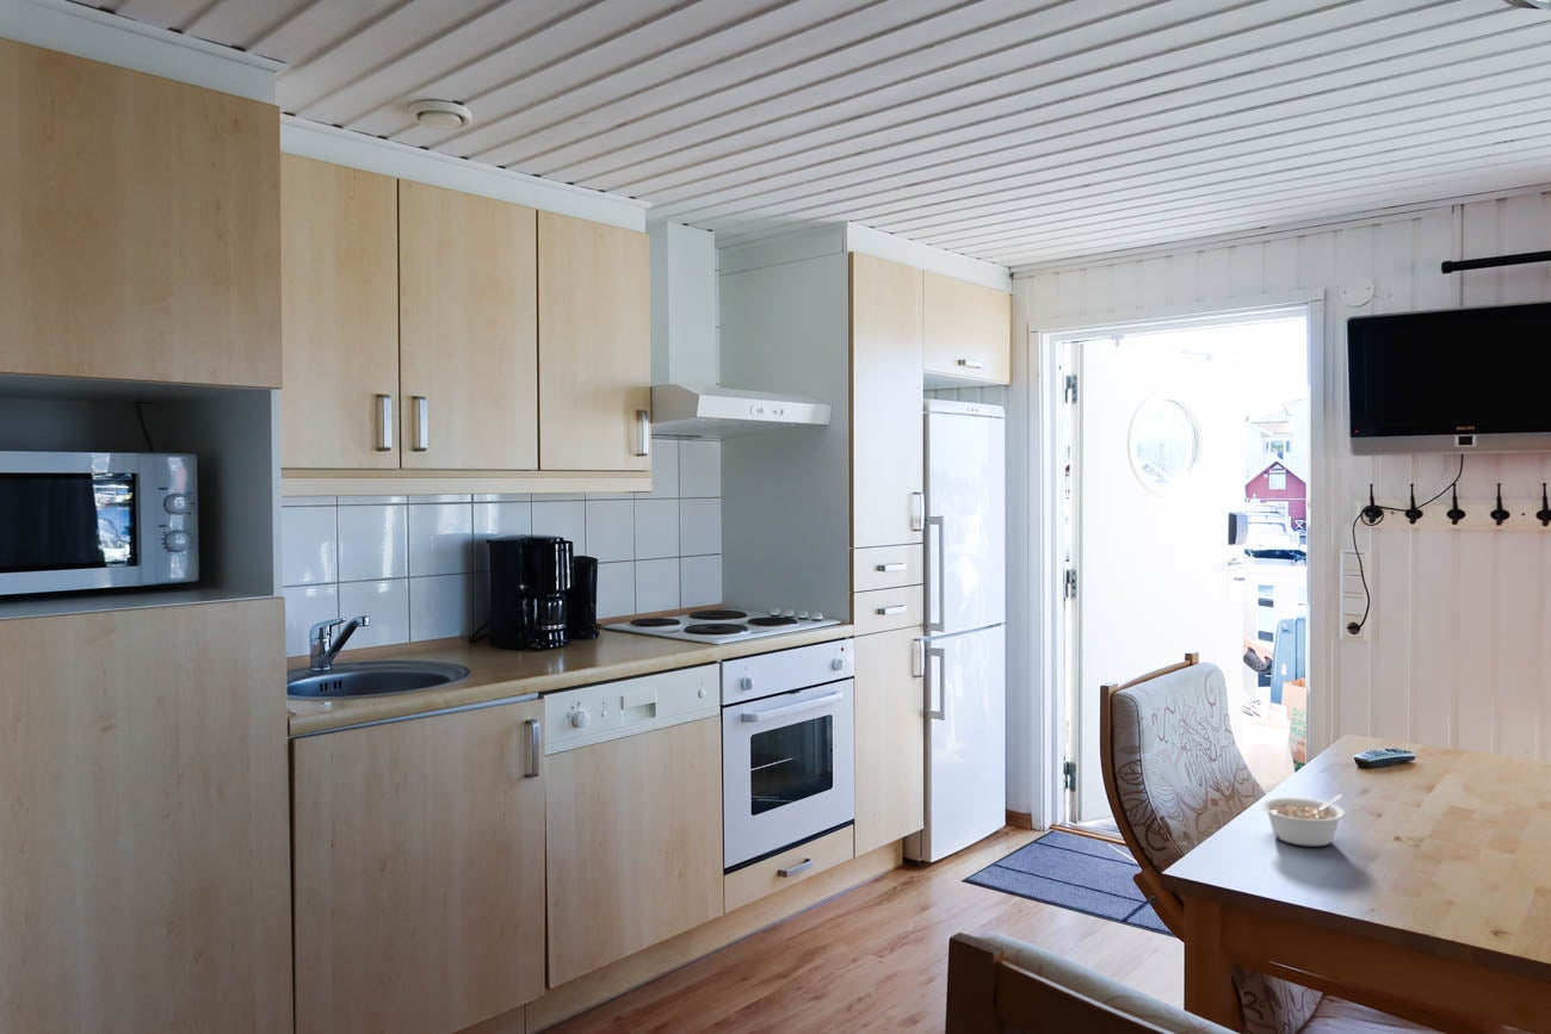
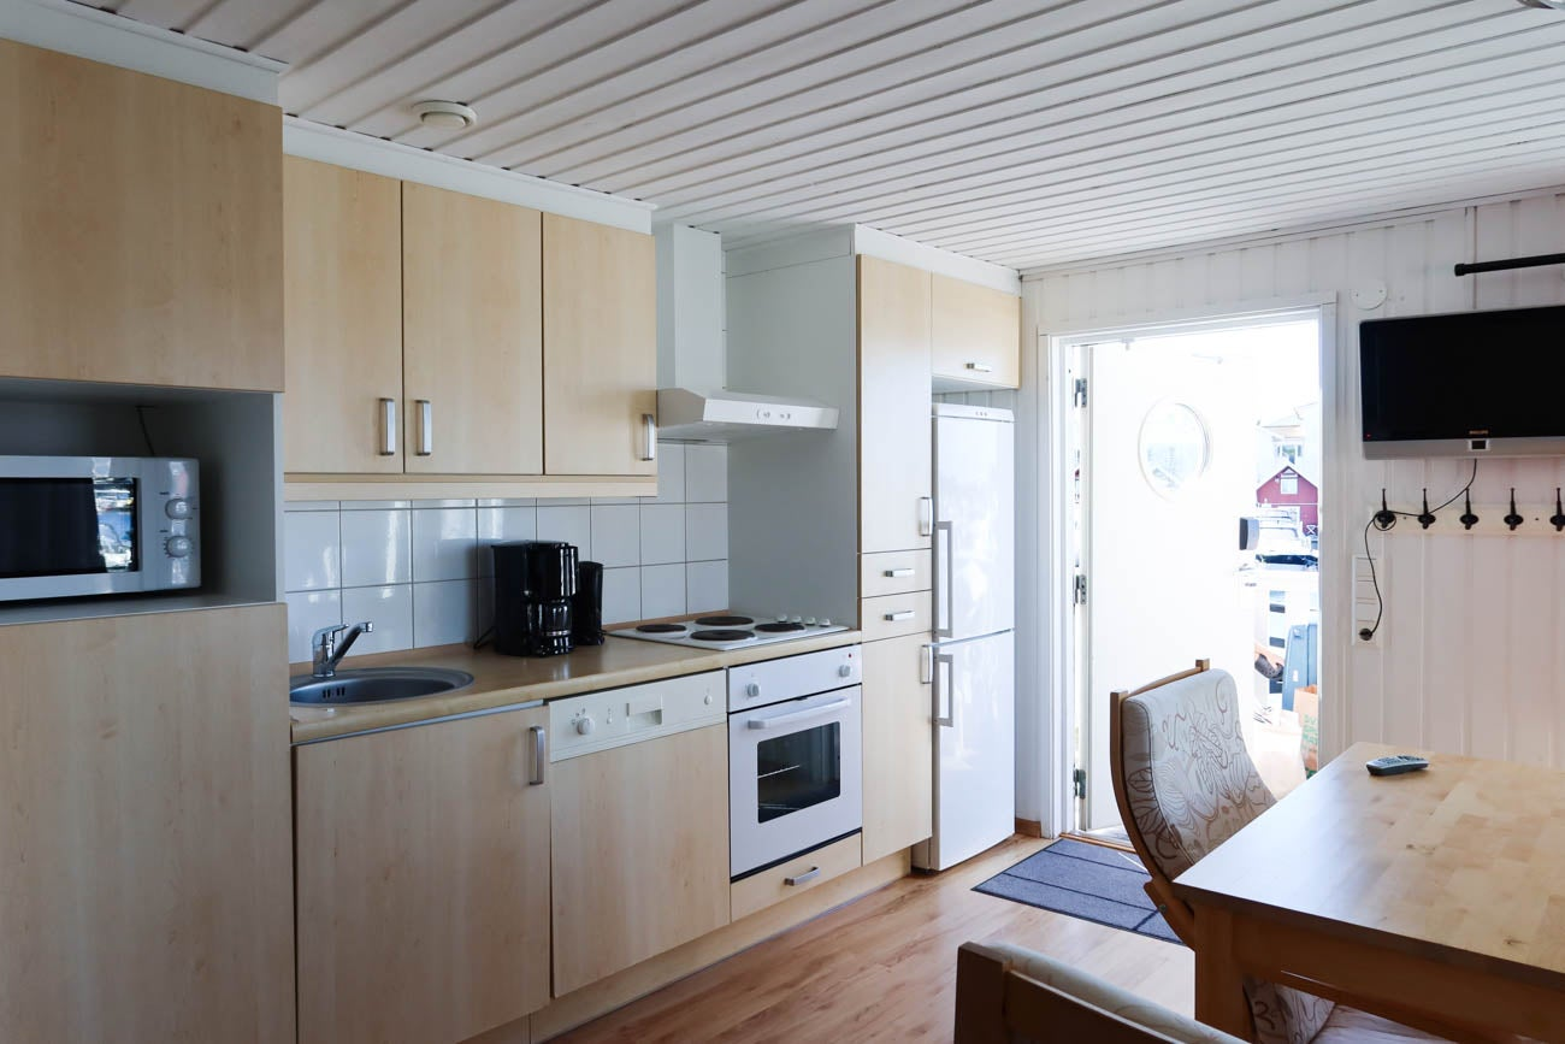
- legume (1303, 818)
